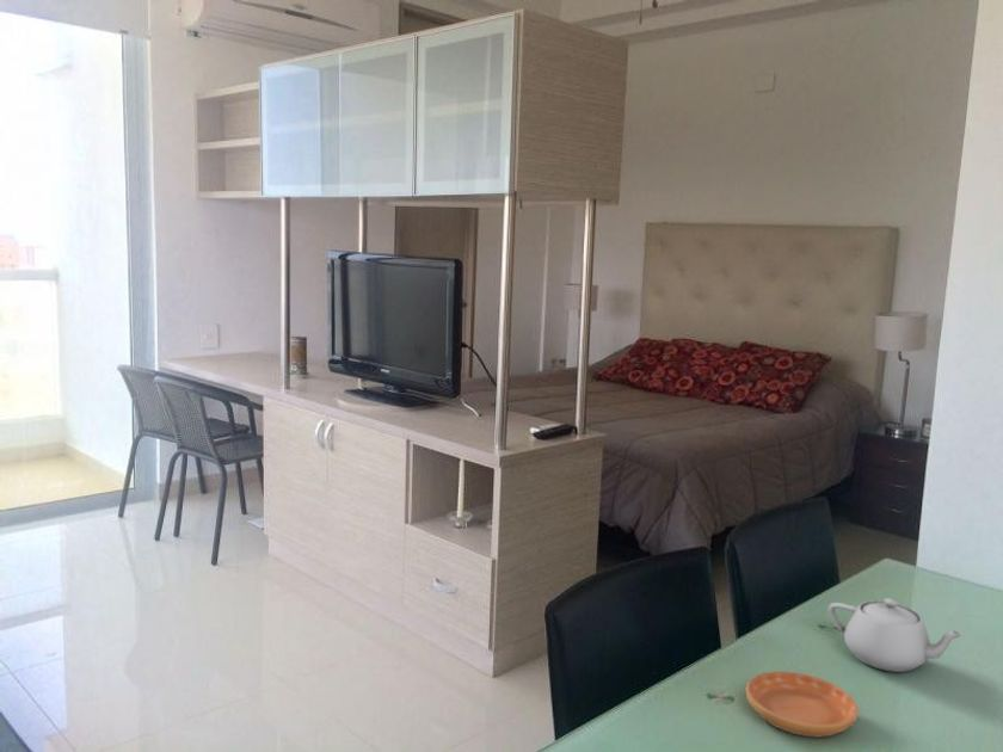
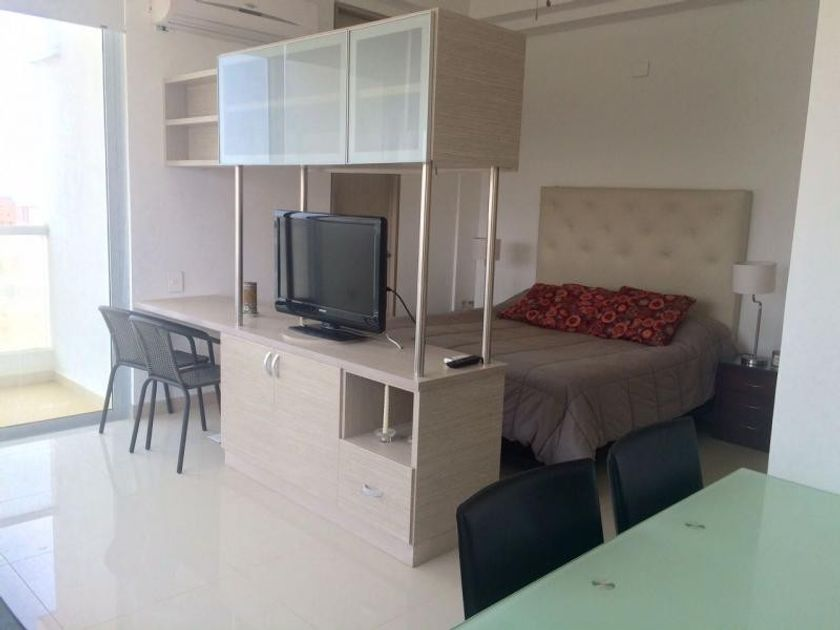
- saucer (800, 704)
- teapot (892, 630)
